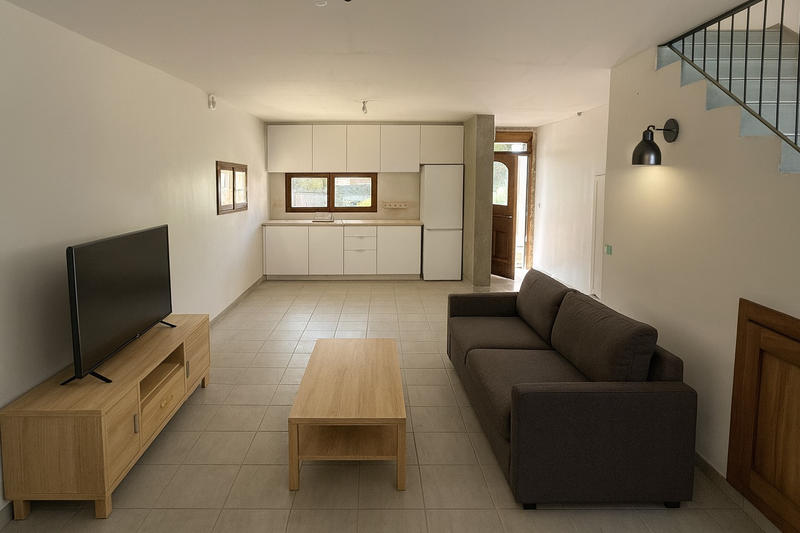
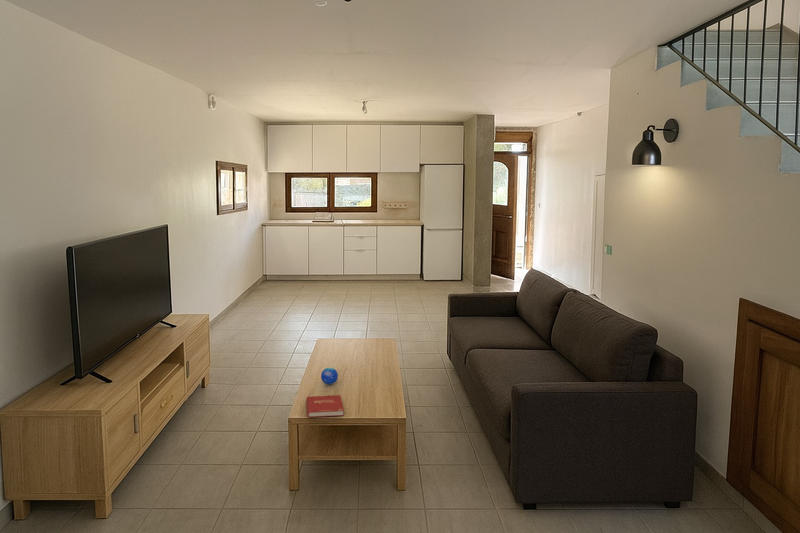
+ book (324, 405)
+ decorative orb (329, 376)
